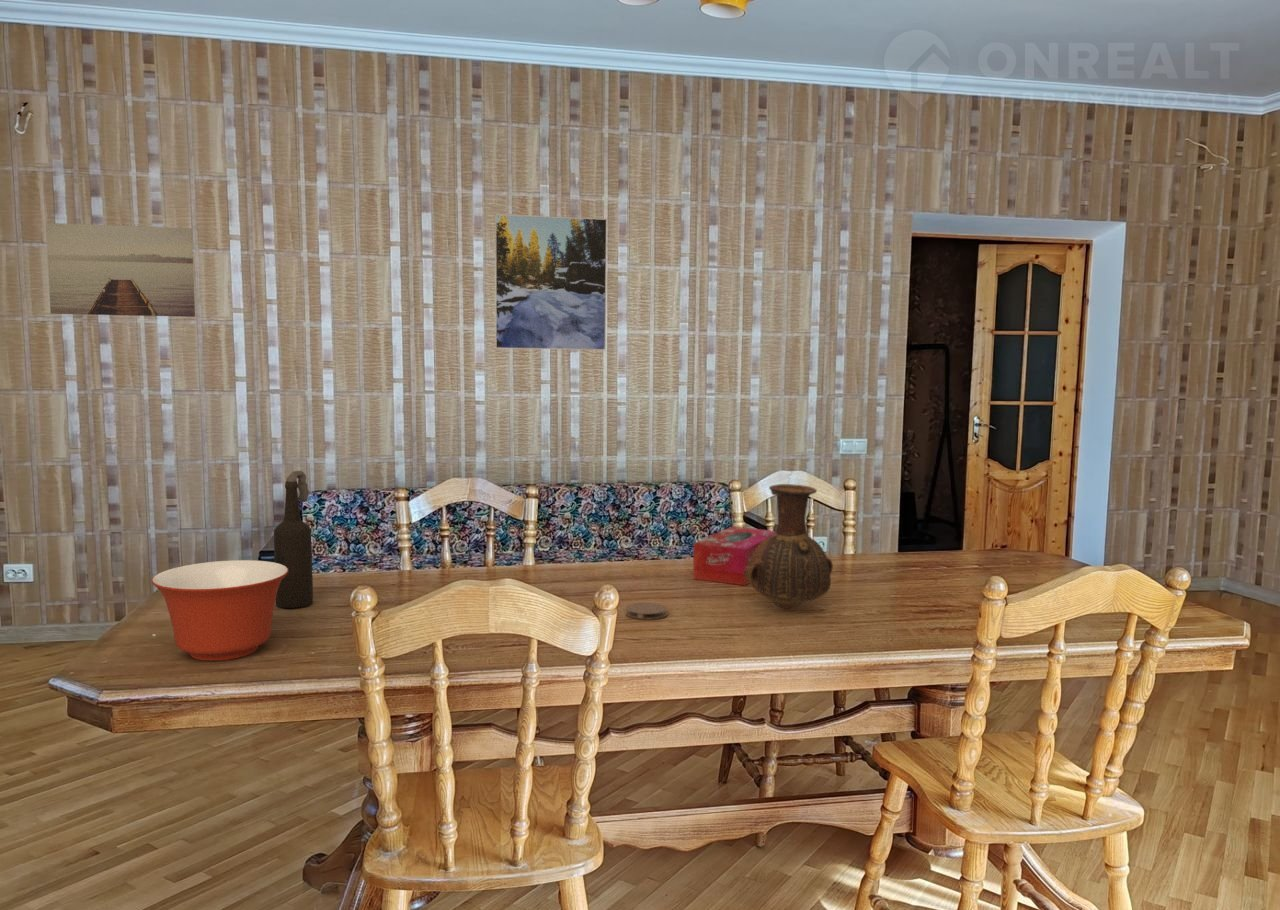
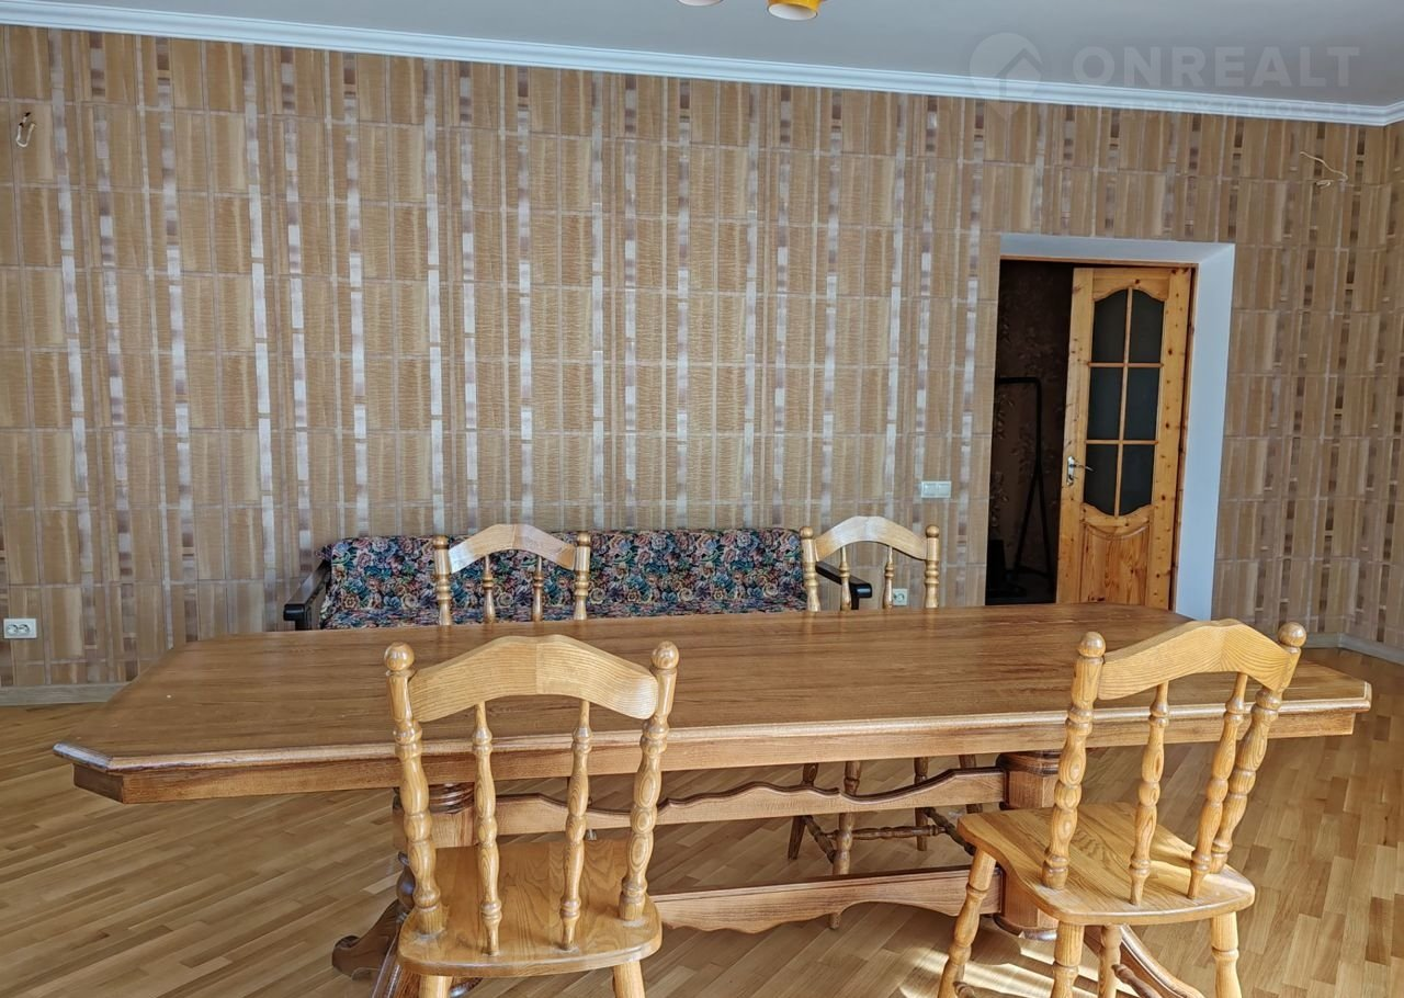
- wall art (122, 270)
- mixing bowl (223, 612)
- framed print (551, 283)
- tissue box (737, 554)
- coaster (646, 610)
- vase (789, 547)
- bottle (293, 538)
